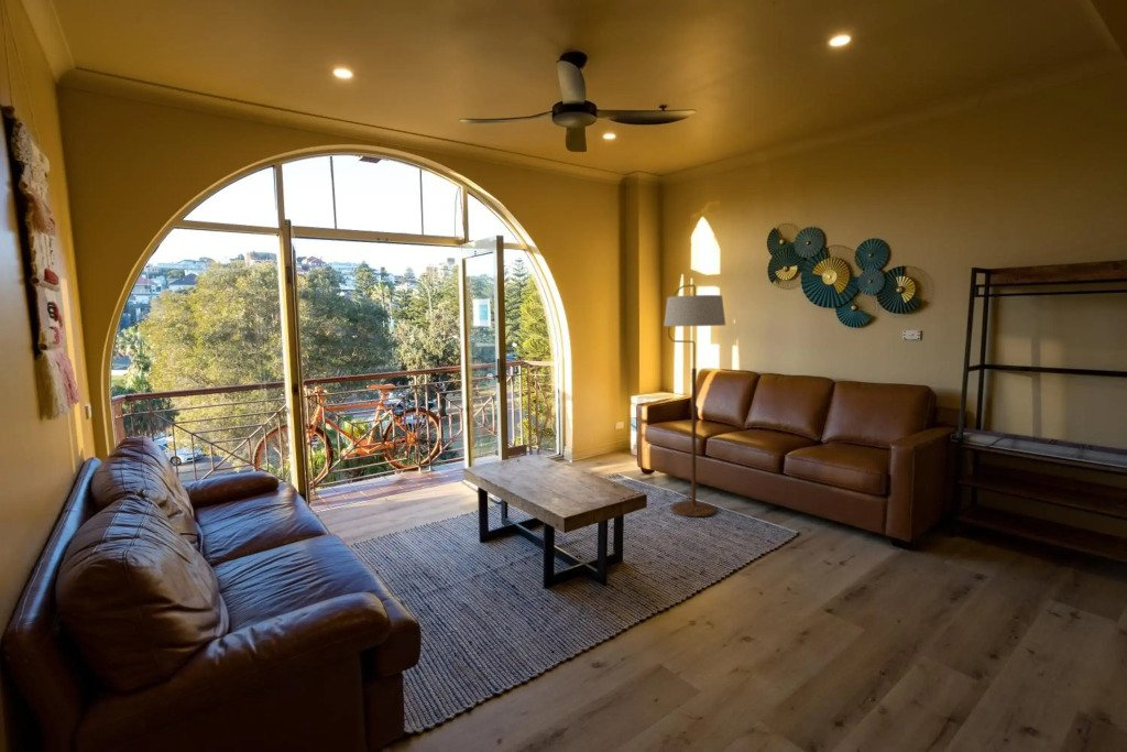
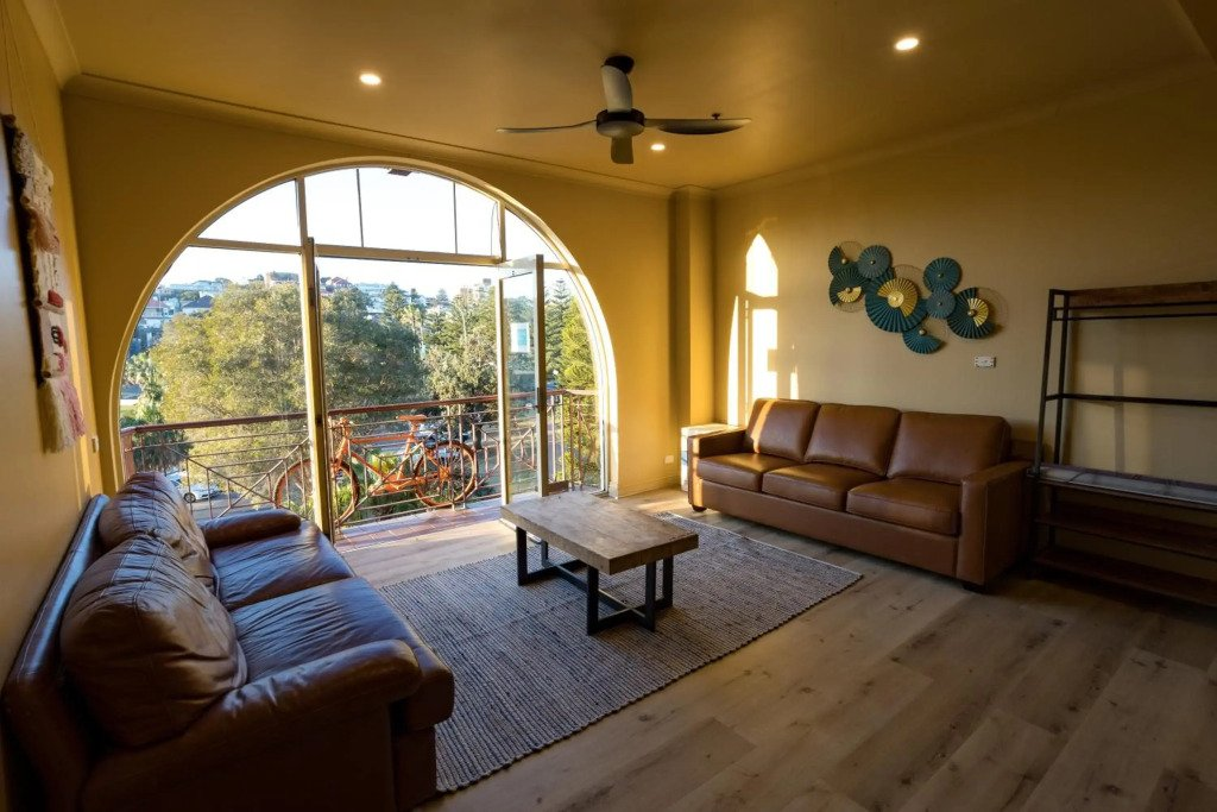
- floor lamp (692, 397)
